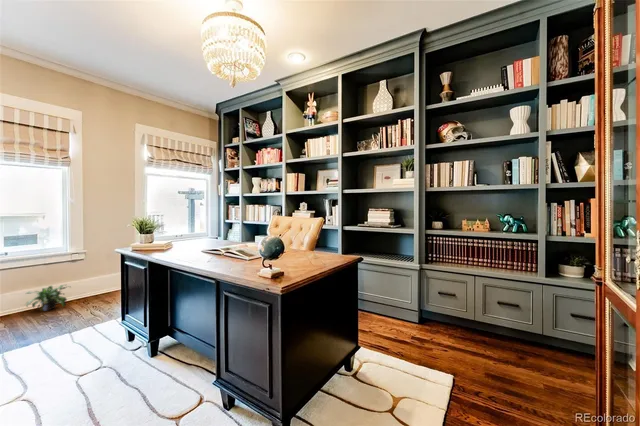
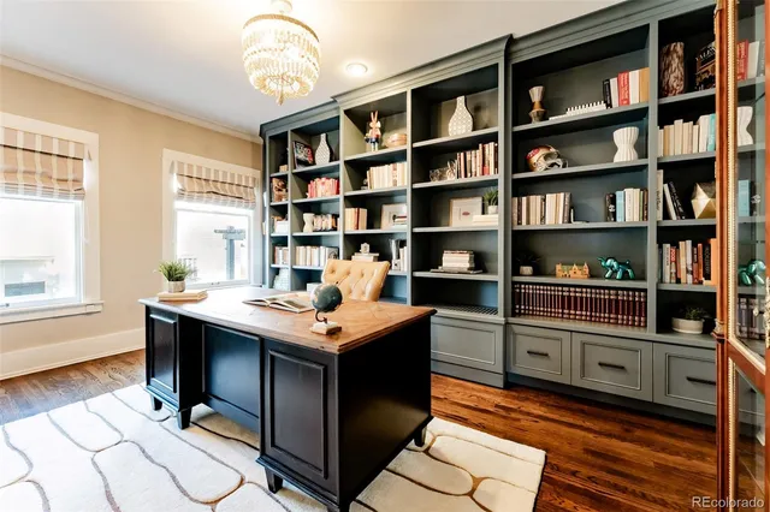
- potted plant (48, 297)
